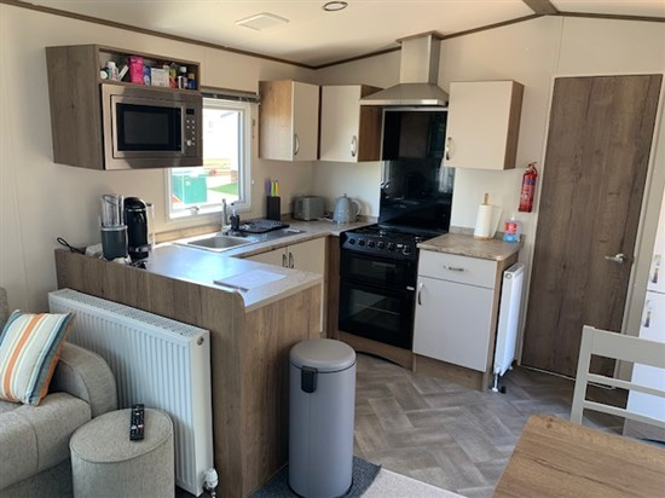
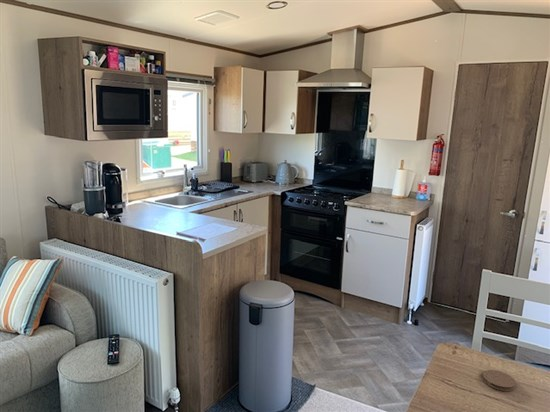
+ coaster (498, 380)
